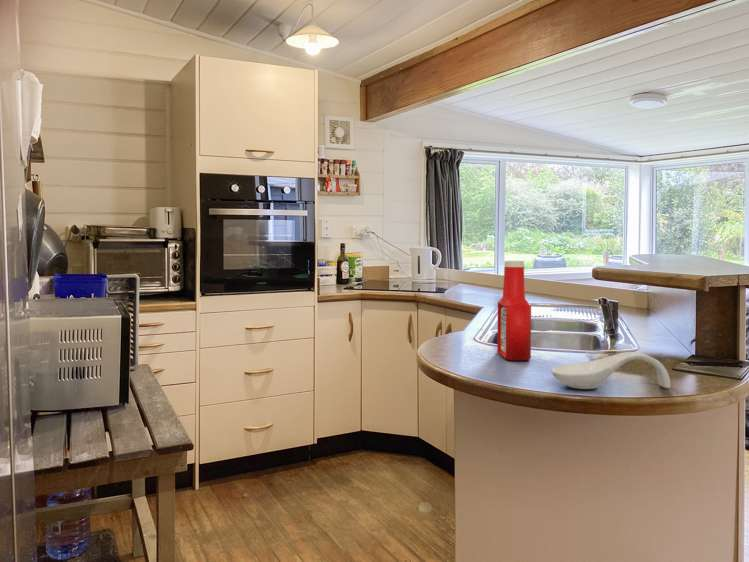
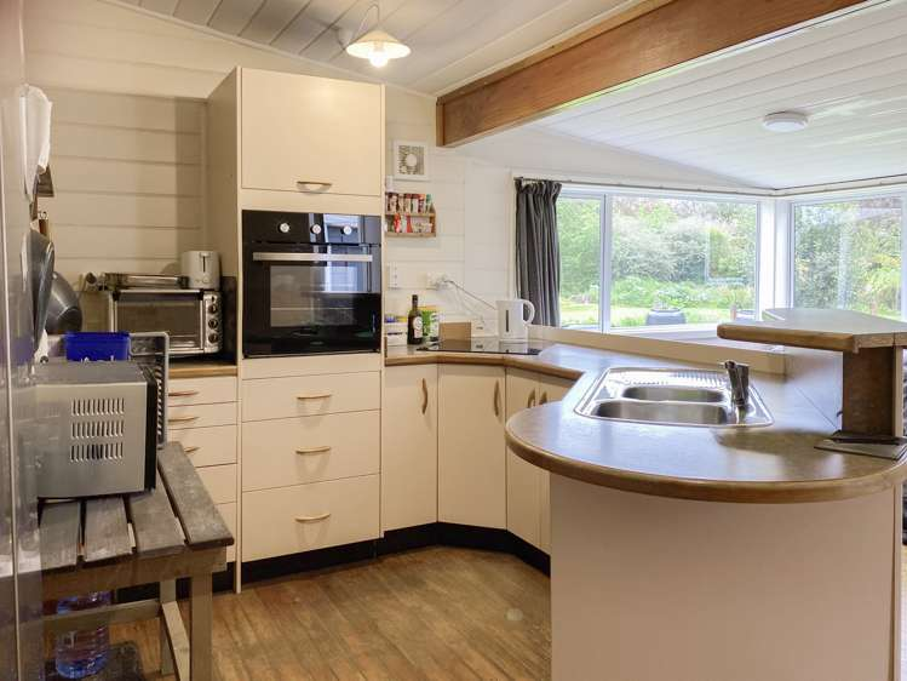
- soap bottle (513, 308)
- spoon rest (608, 369)
